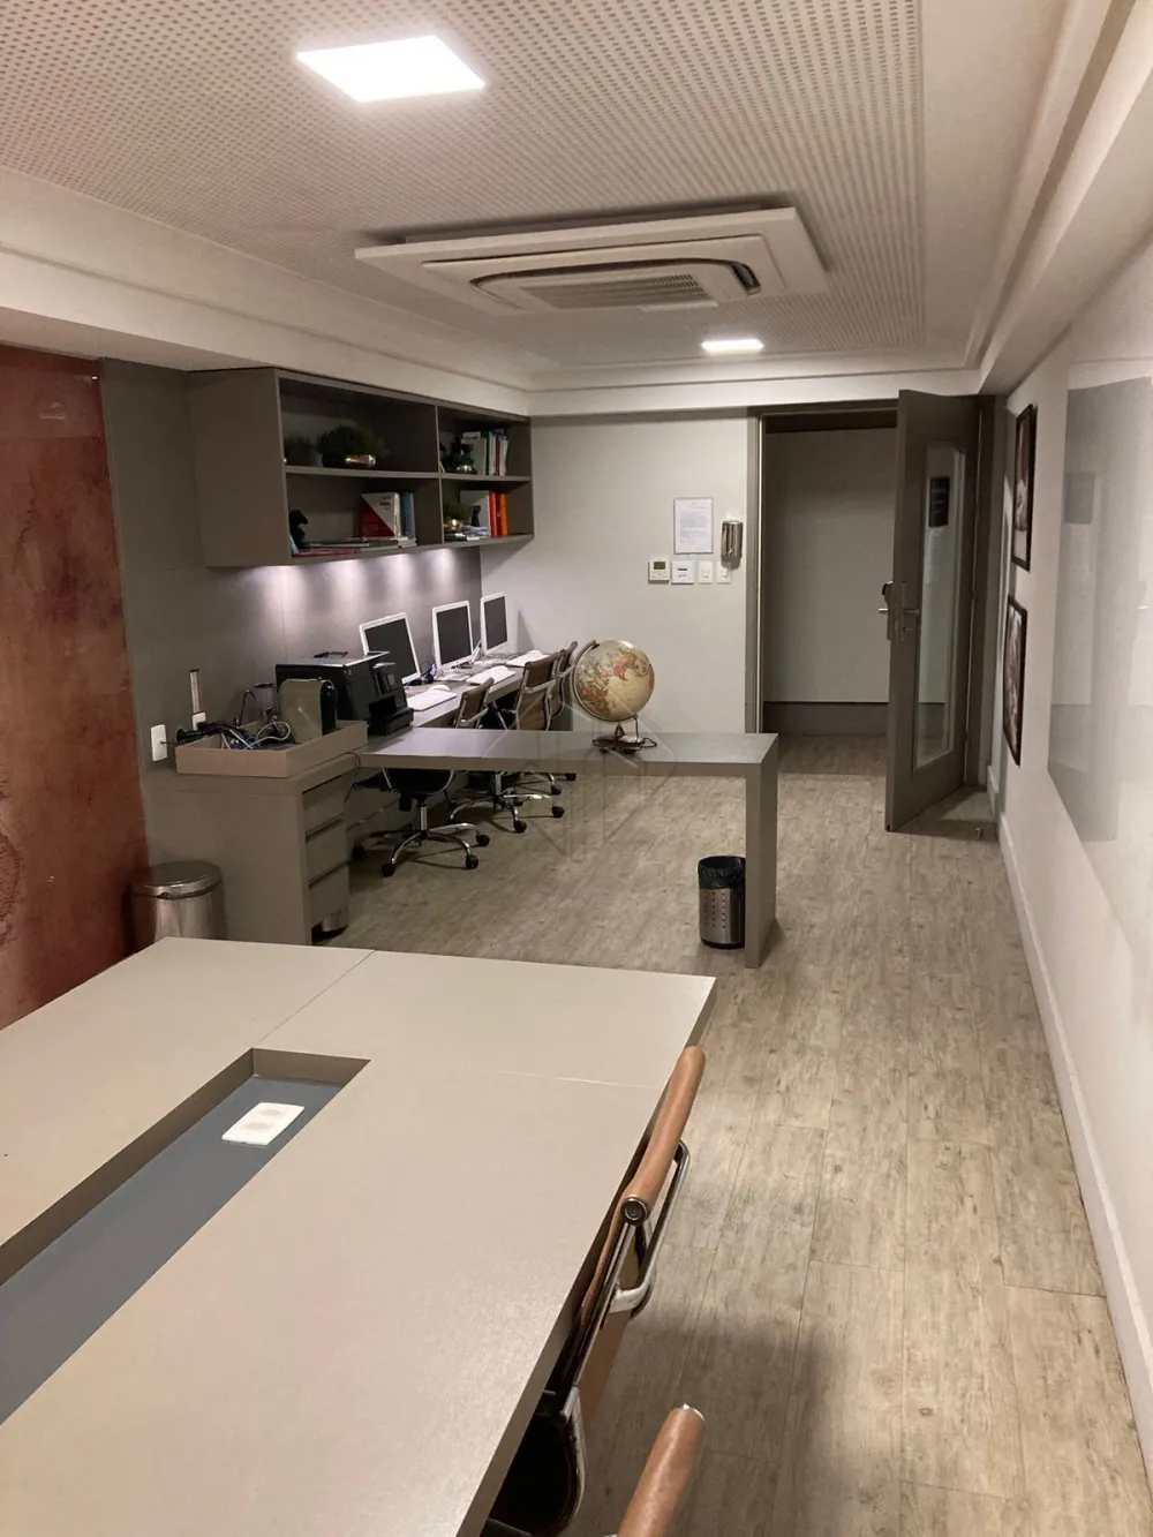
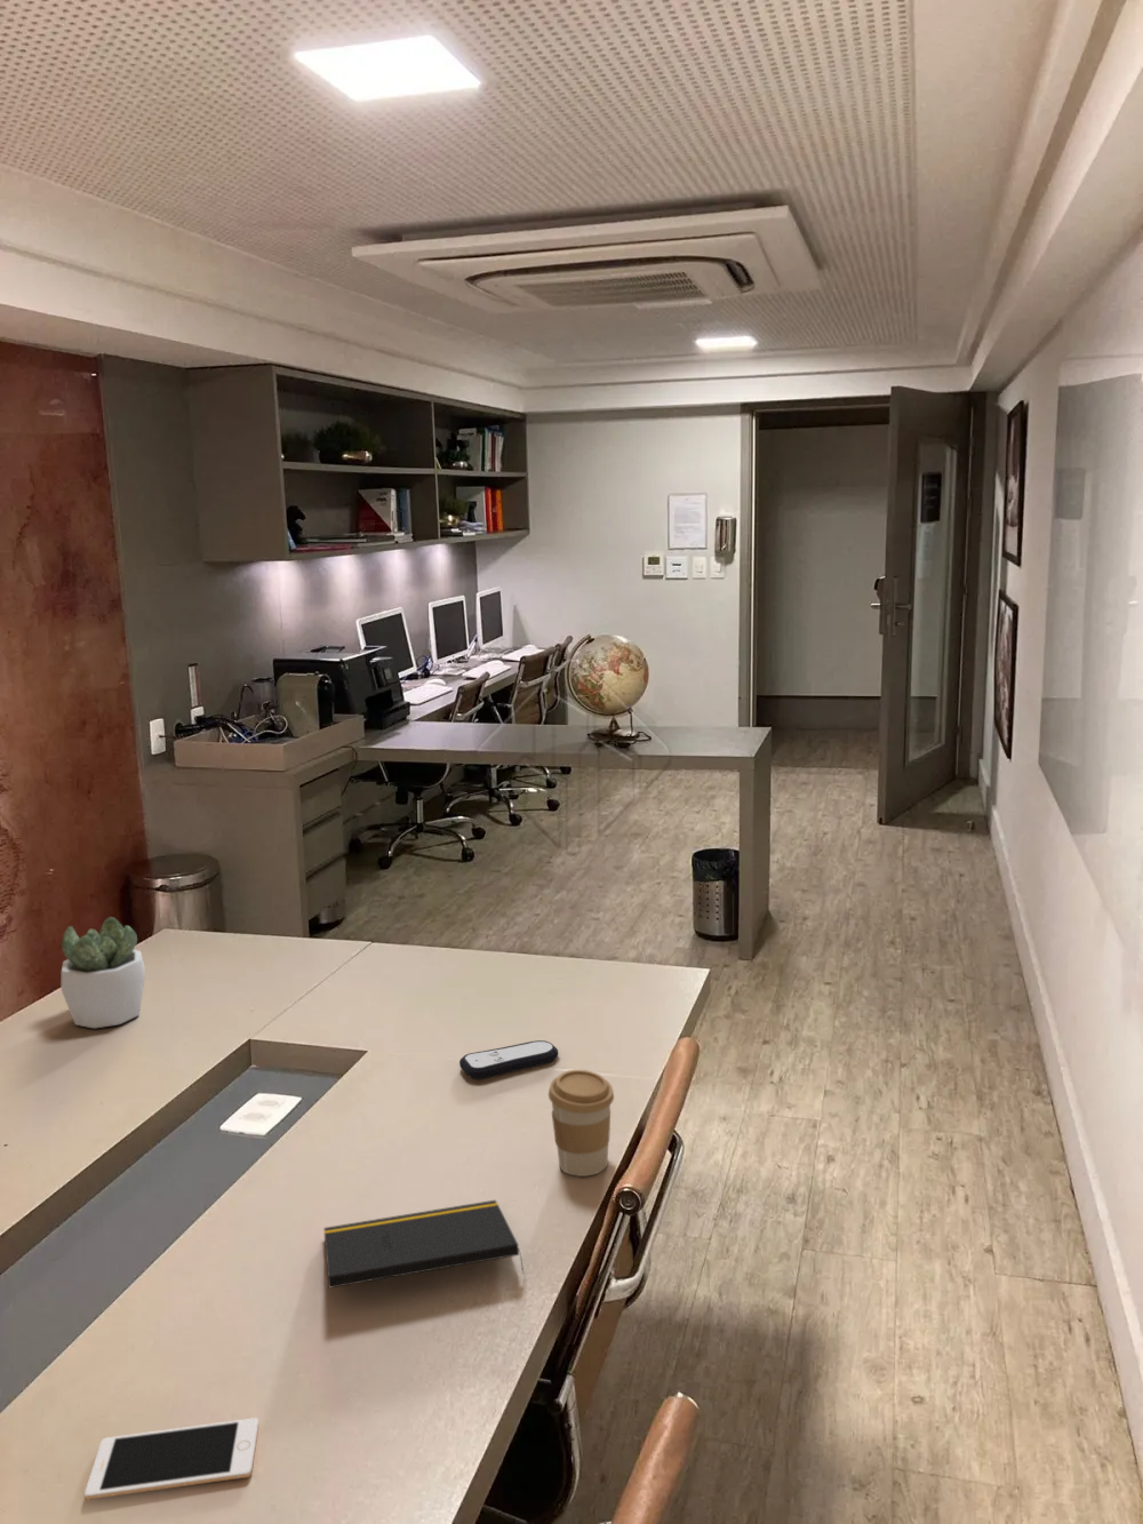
+ remote control (510, 1058)
+ notepad (417, 1241)
+ coffee cup (582, 1120)
+ succulent plant (103, 970)
+ cell phone (175, 1457)
